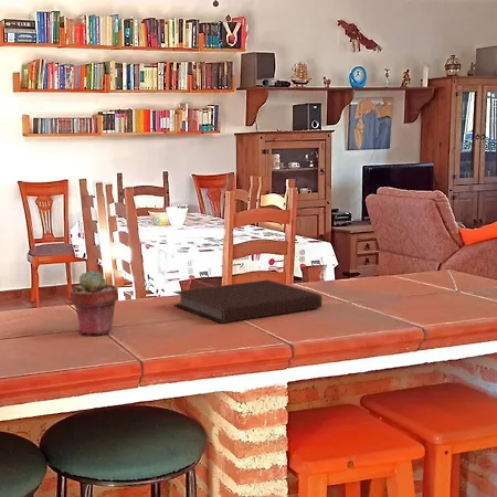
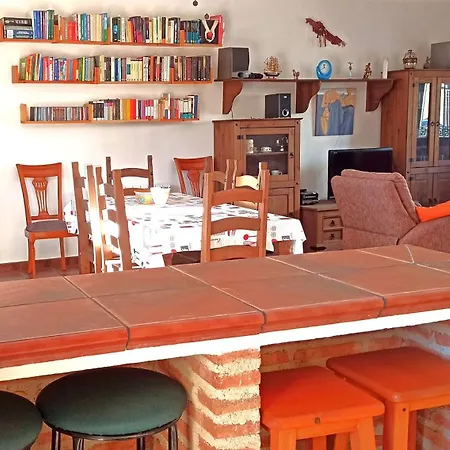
- potted succulent (94, 300)
- notebook (246, 299)
